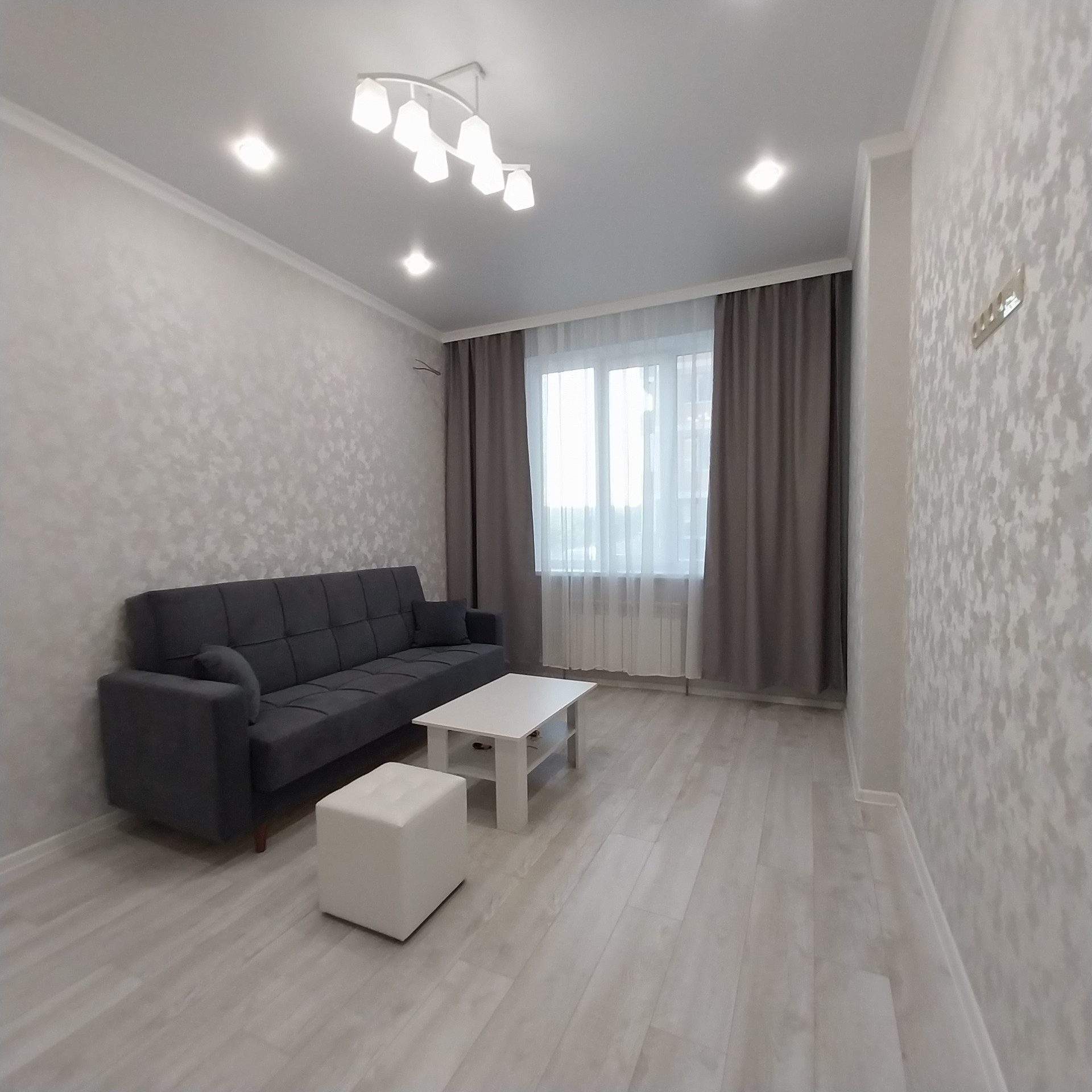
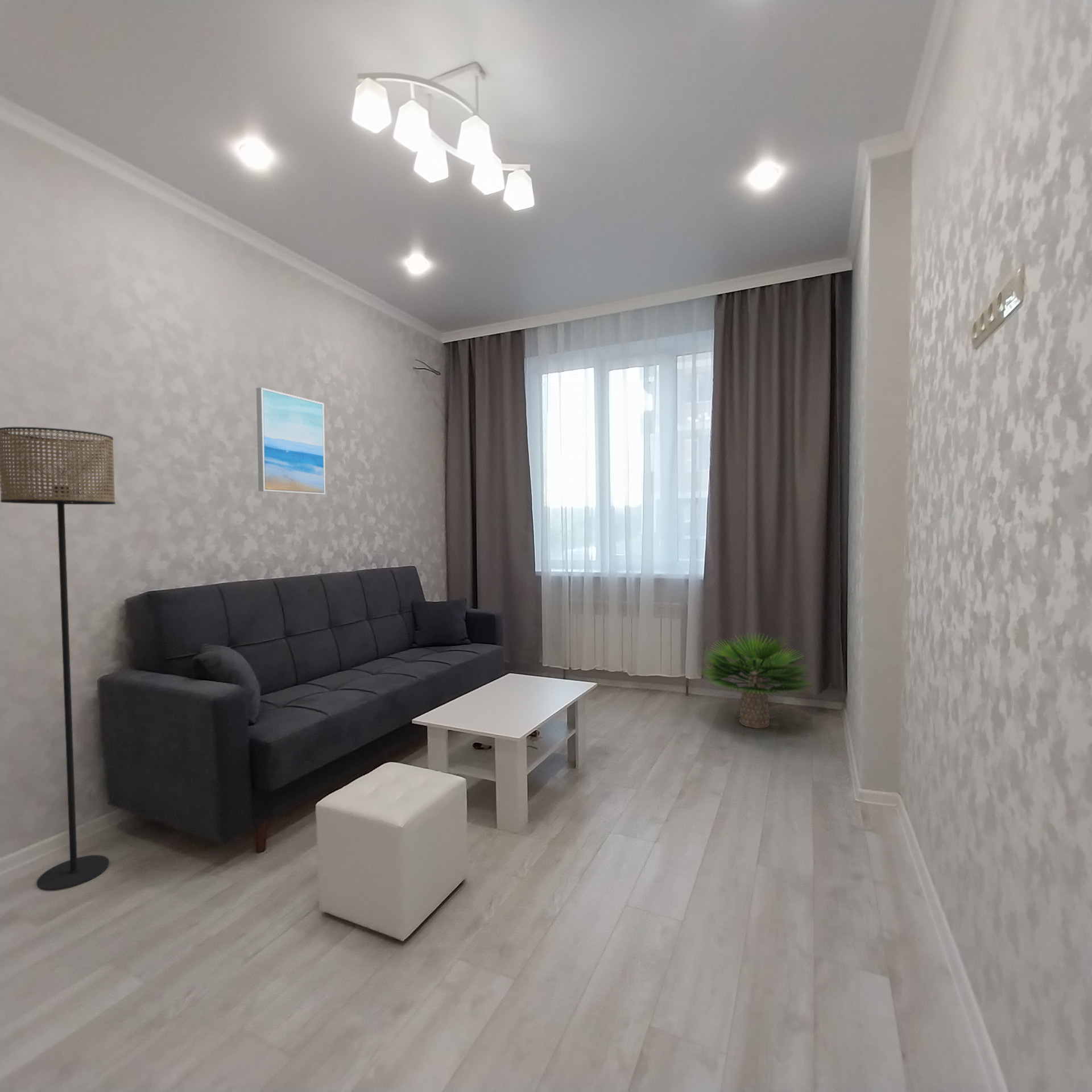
+ wall art (293, 445)
+ potted plant (754, 676)
+ floor lamp (66, 657)
